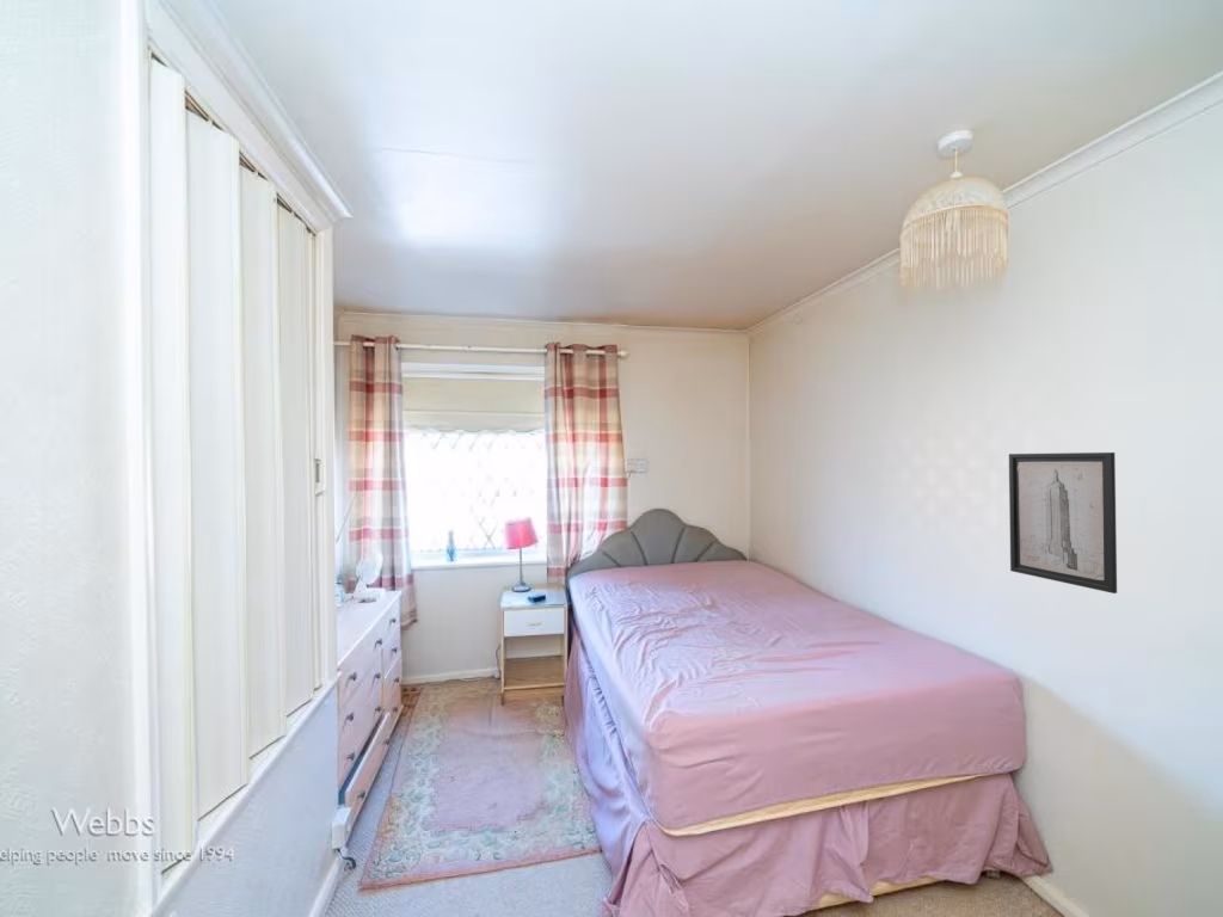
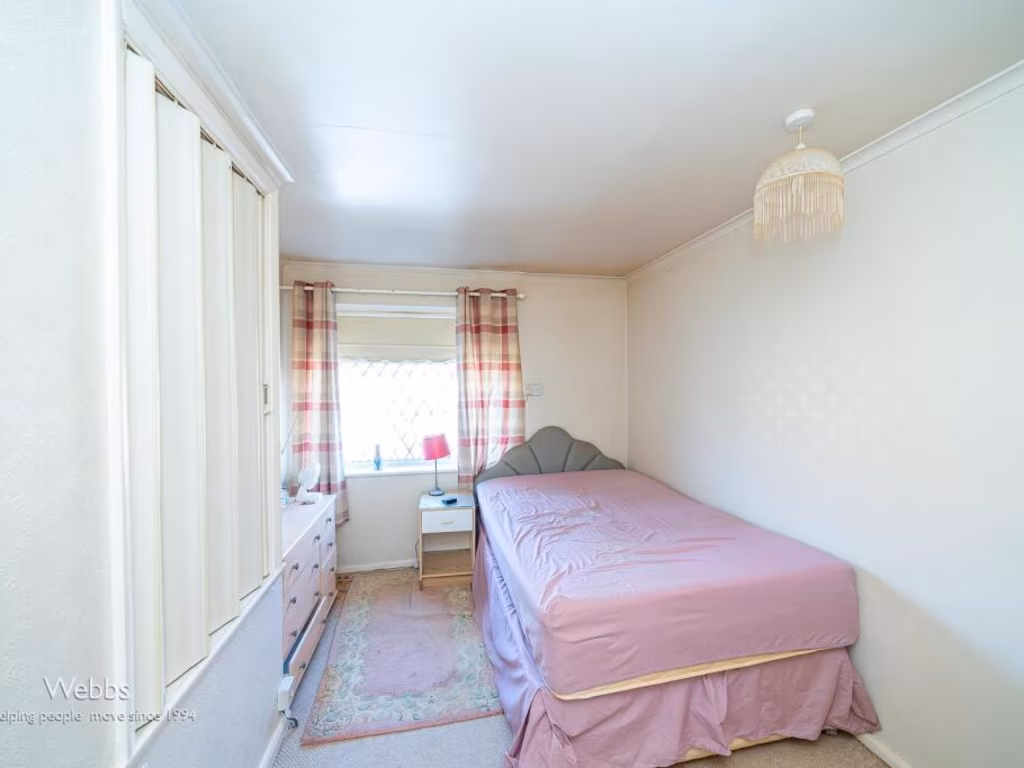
- wall art (1057, 517)
